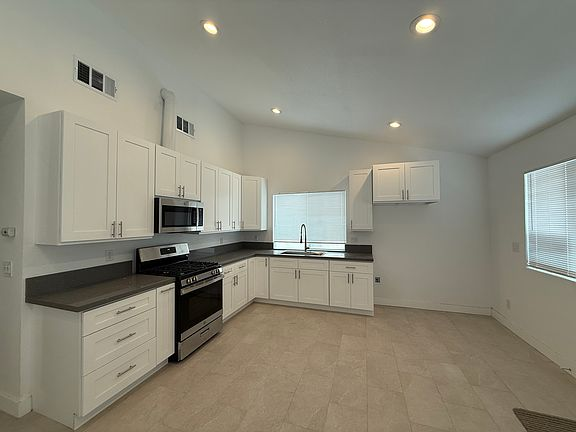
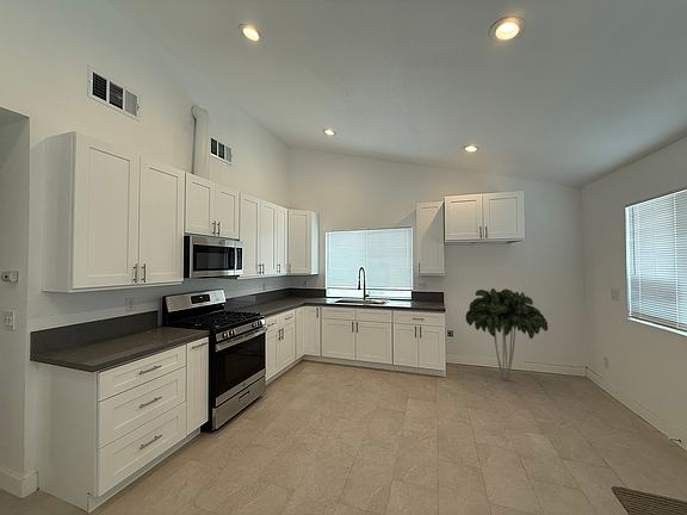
+ indoor plant (503, 334)
